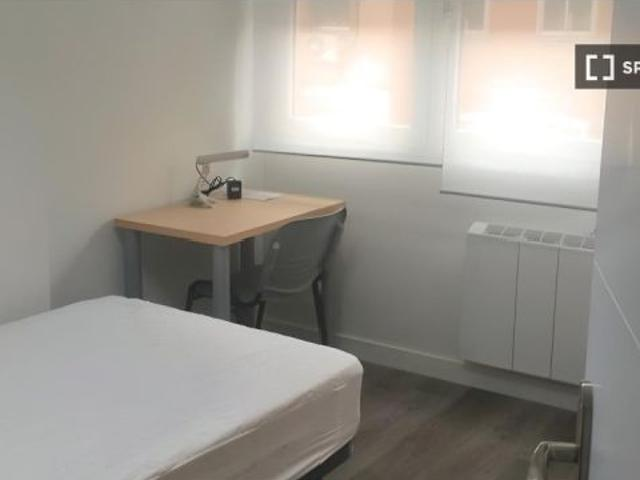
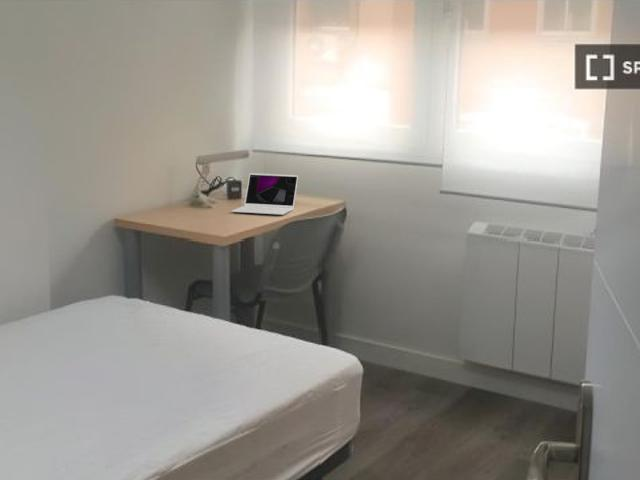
+ laptop (265, 191)
